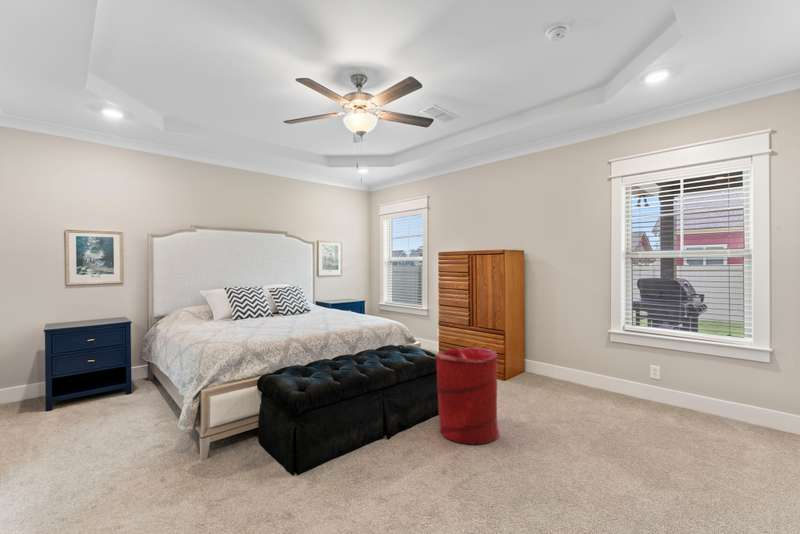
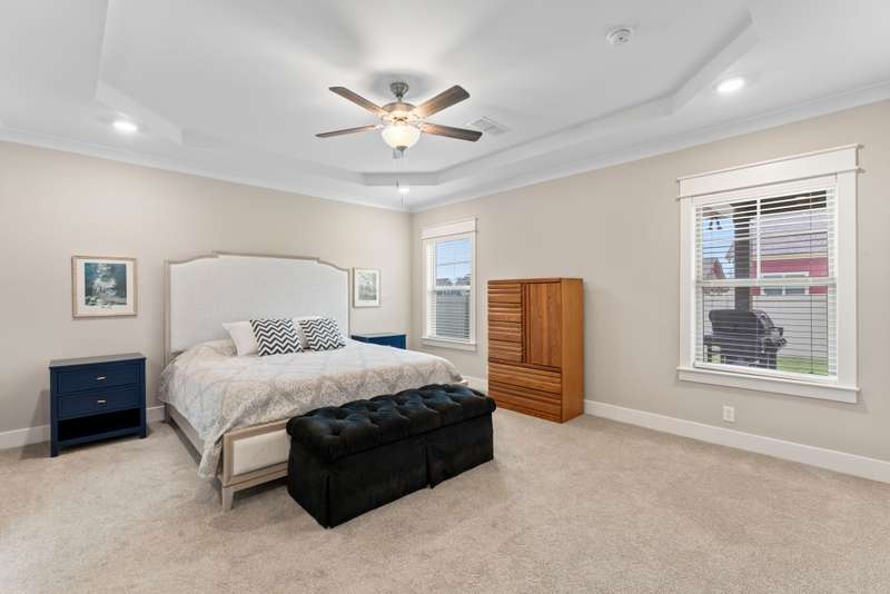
- laundry hamper (466, 390)
